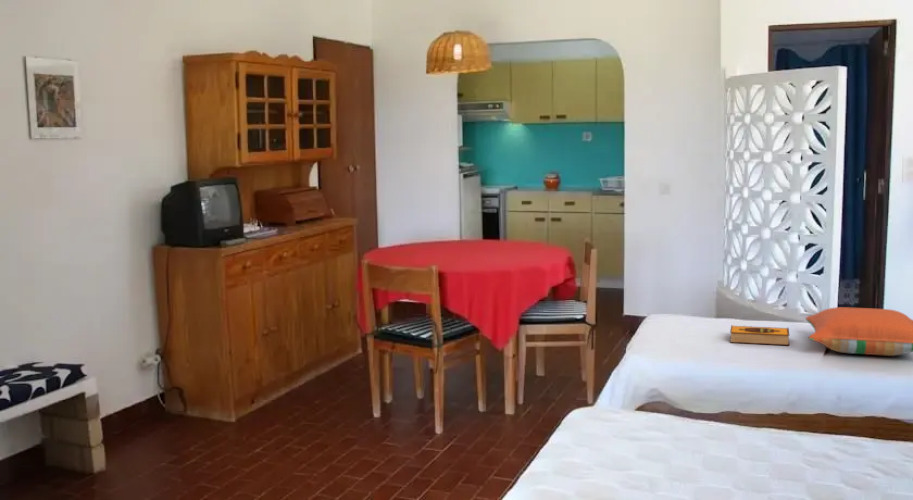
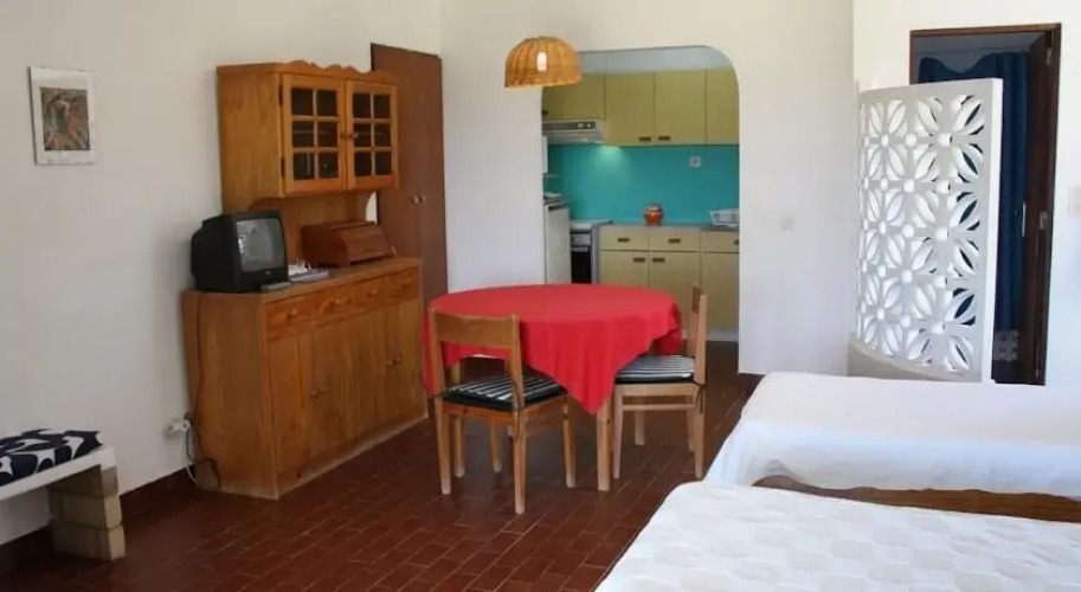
- hardback book (759, 334)
- pillow (865, 330)
